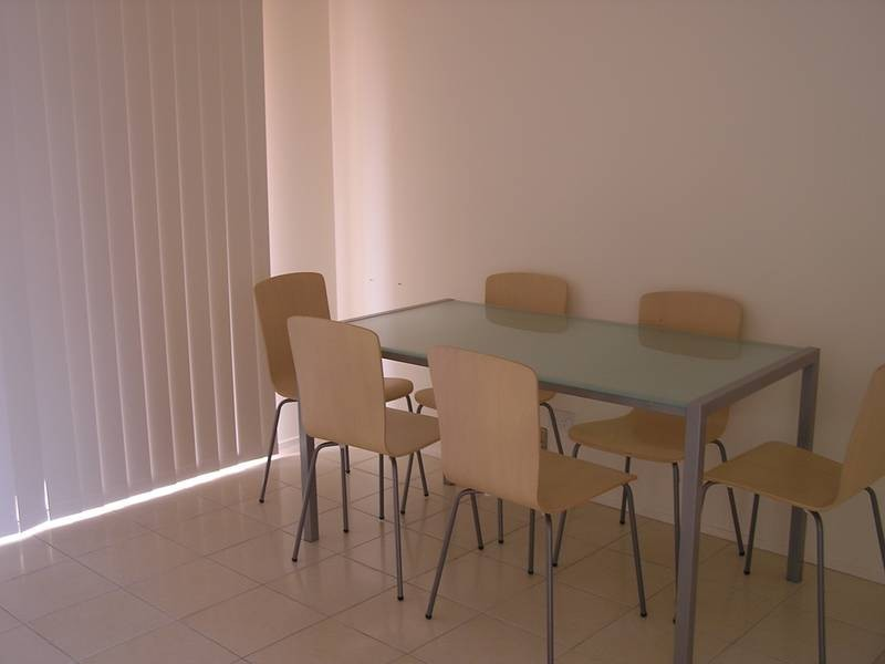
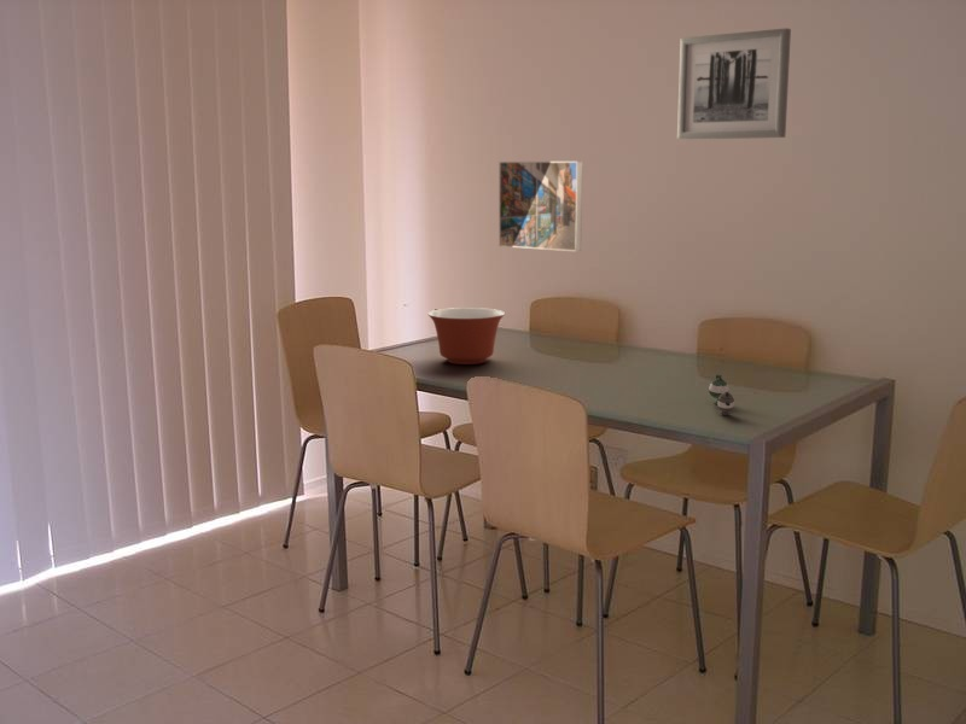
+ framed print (539, 205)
+ wall art (731, 86)
+ teapot (722, 393)
+ mixing bowl (466, 337)
